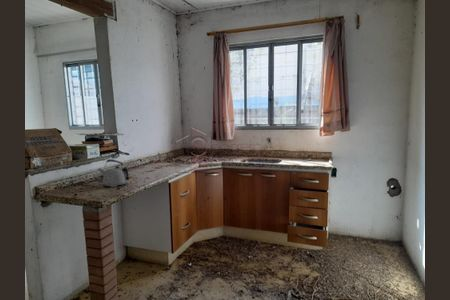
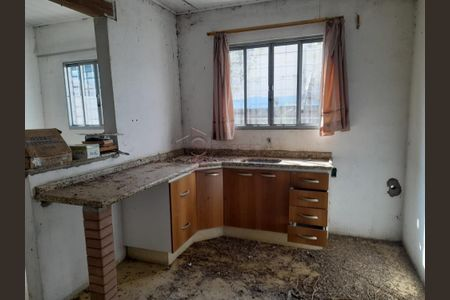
- kettle (113, 171)
